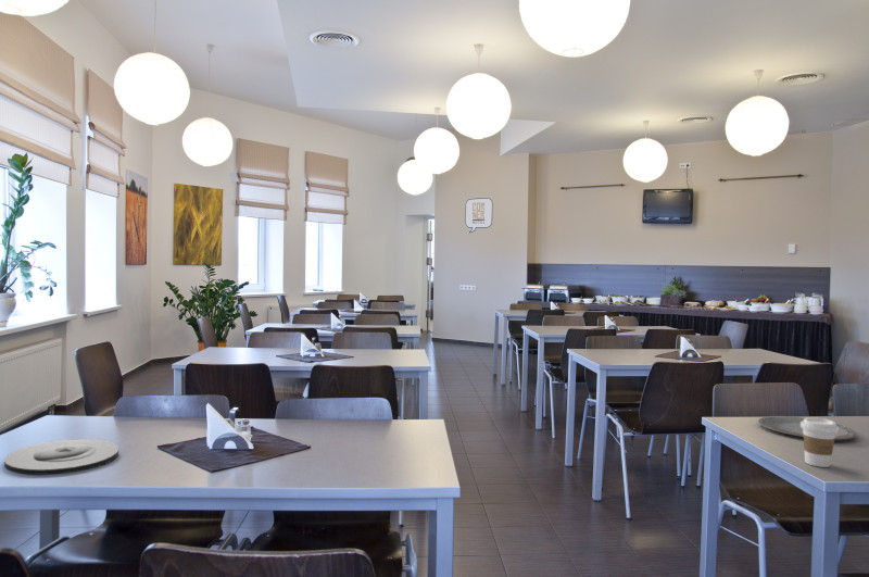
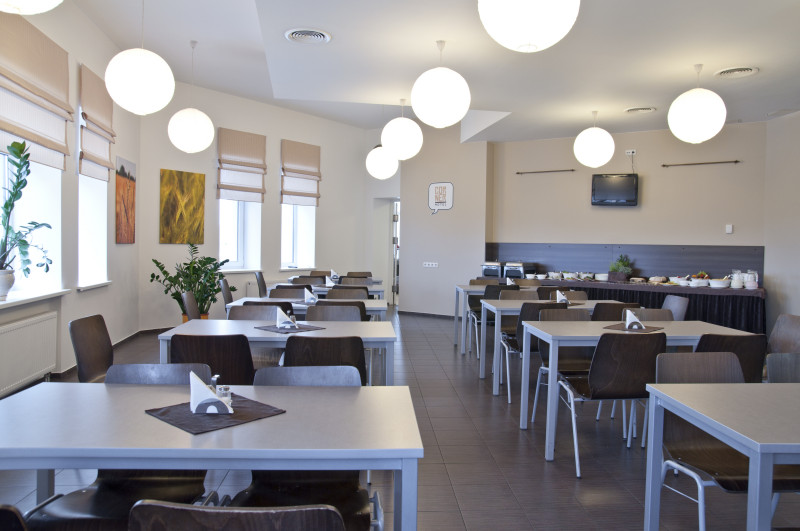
- coffee cup (818, 441)
- plate (802, 428)
- plate (63, 452)
